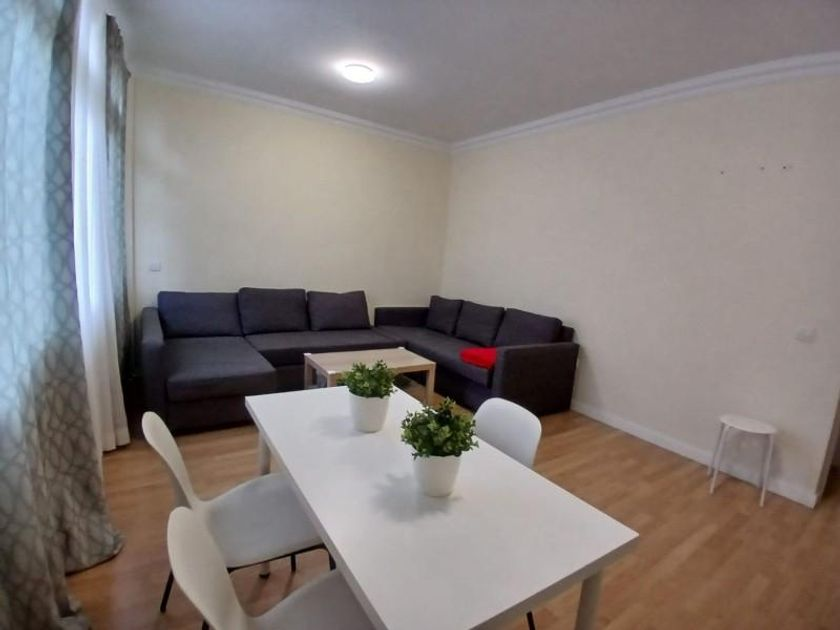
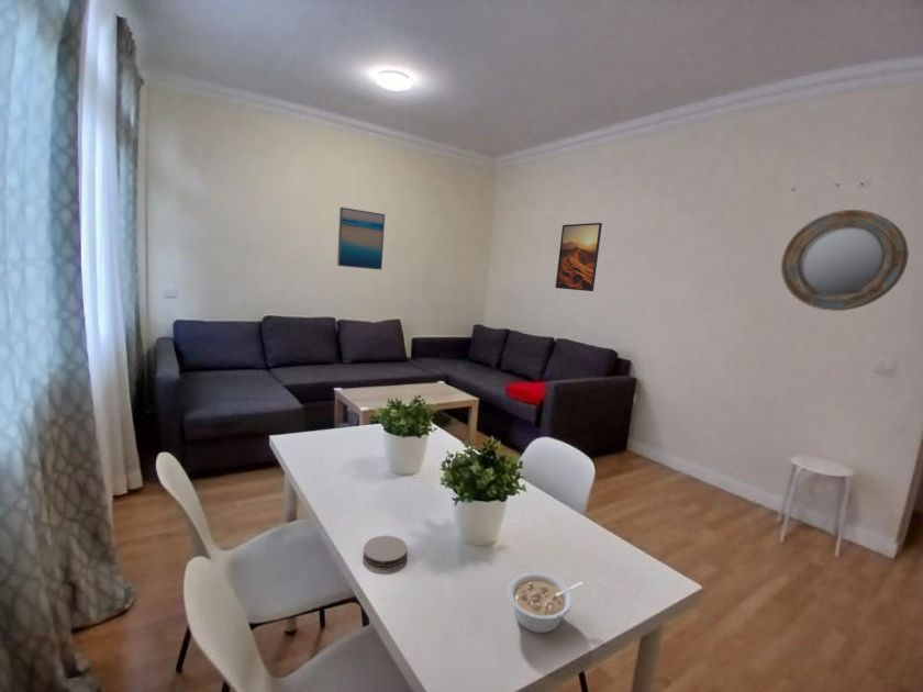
+ coaster (385, 550)
+ home mirror (838, 260)
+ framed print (577, 257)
+ legume (541, 601)
+ wall art (362, 239)
